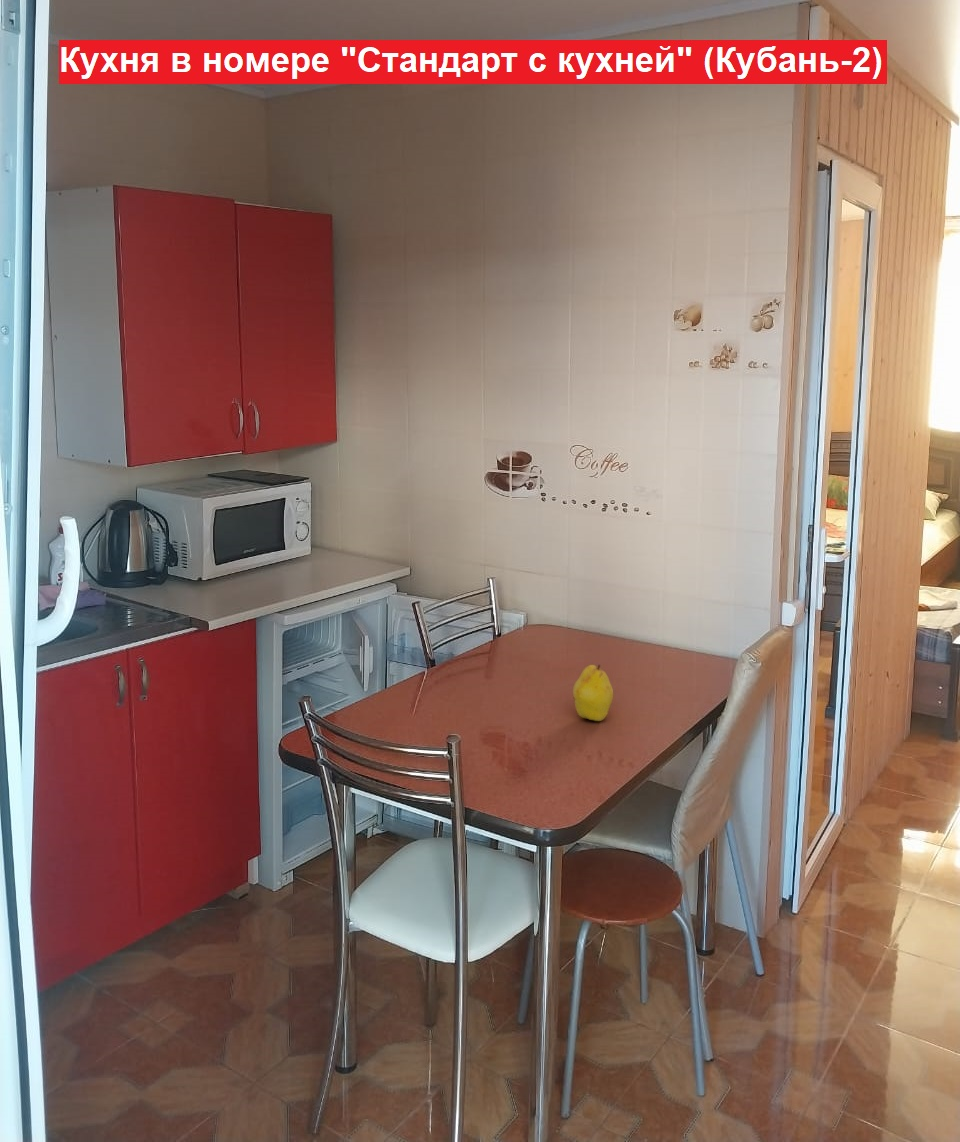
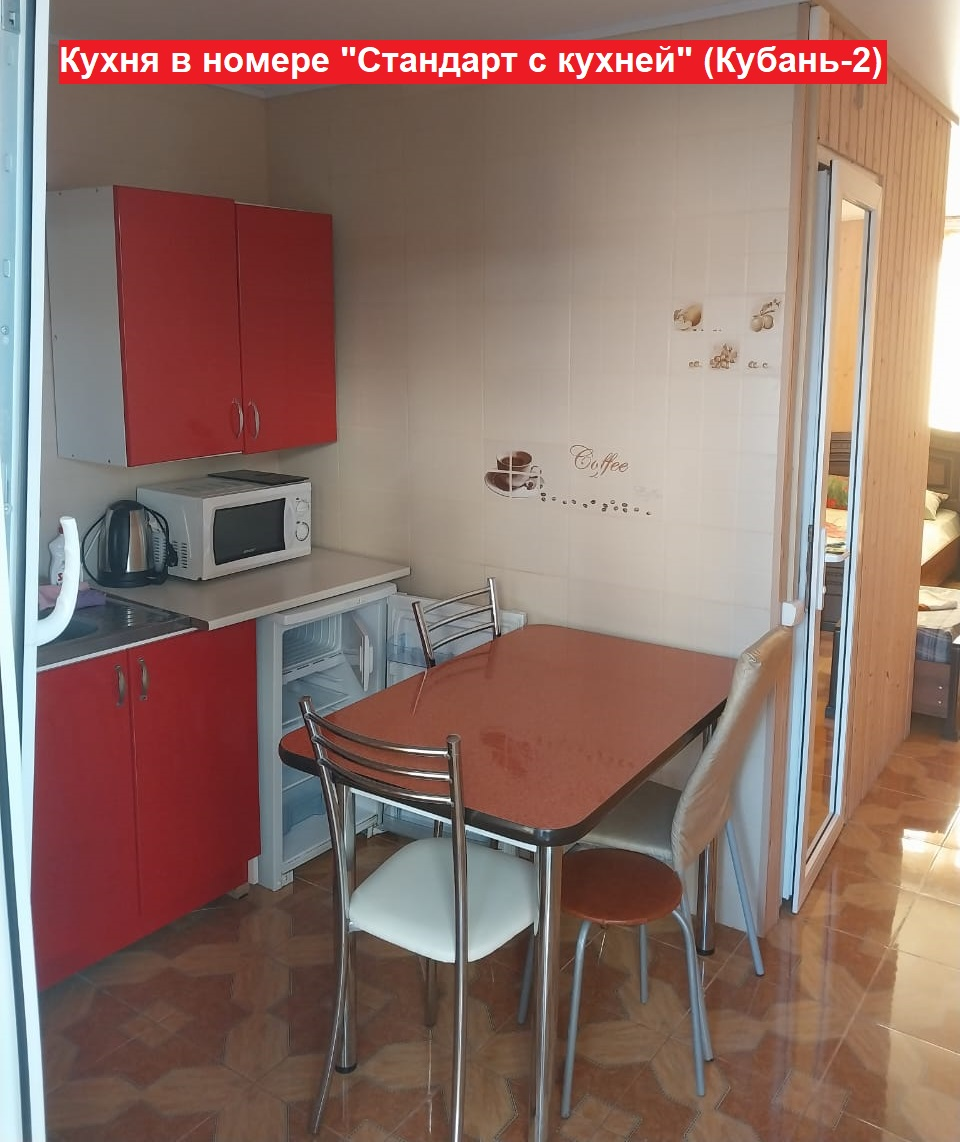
- fruit (593, 691)
